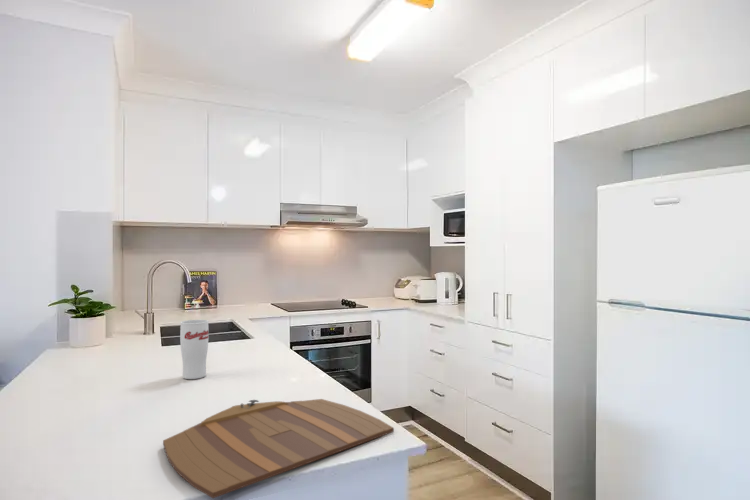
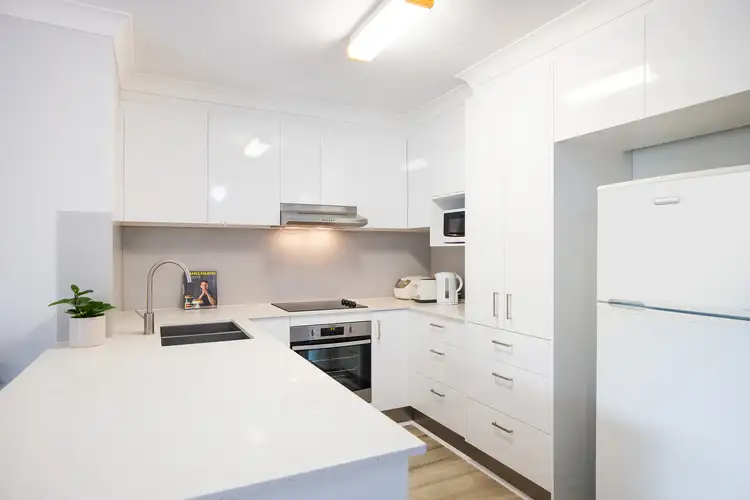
- cutting board (269, 426)
- cup (194, 348)
